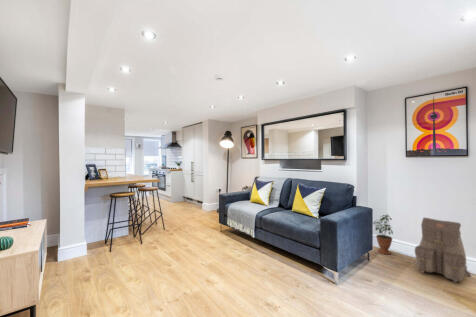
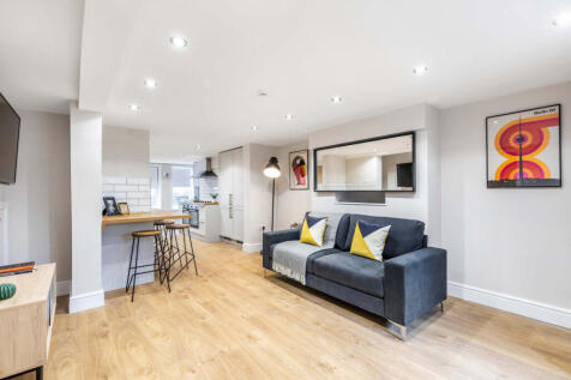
- backpack (440, 245)
- potted plant (382, 233)
